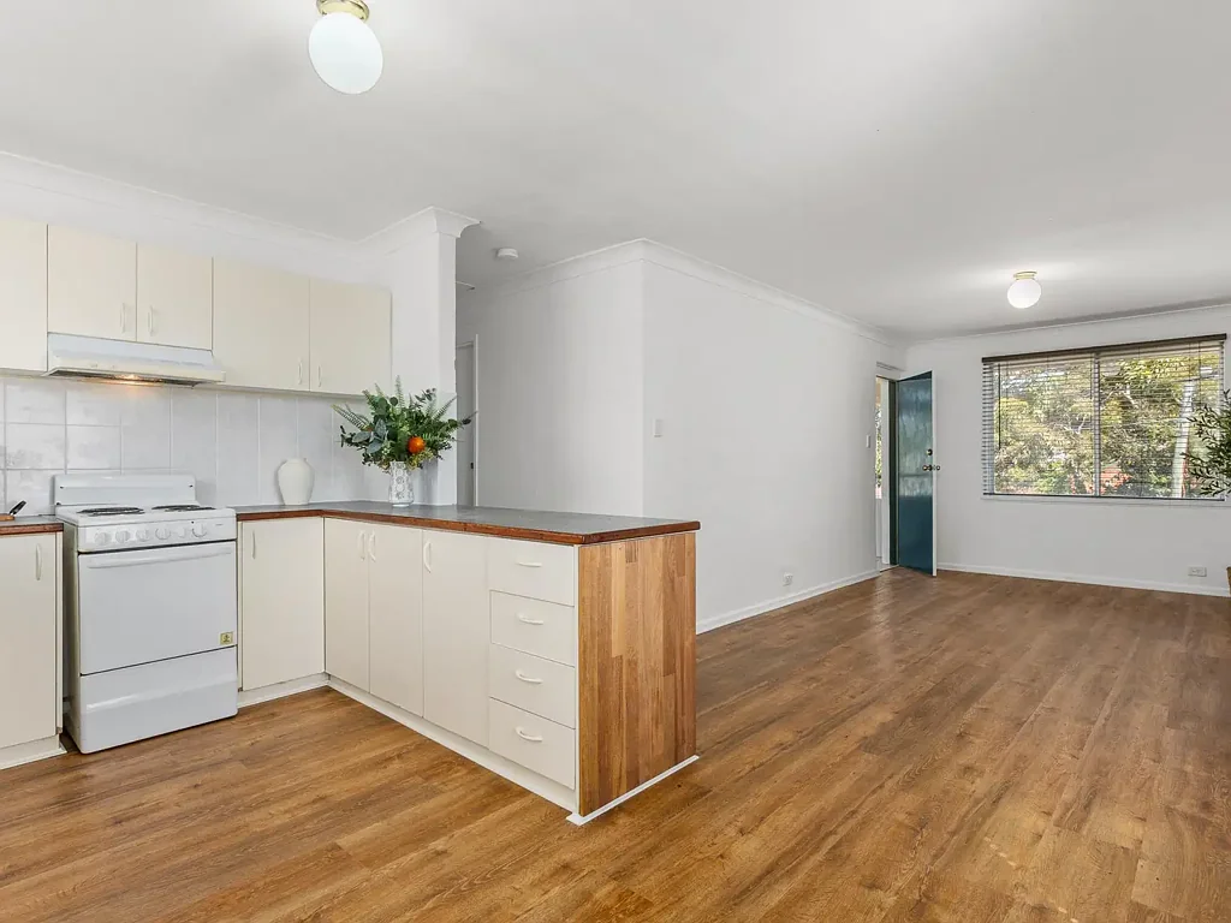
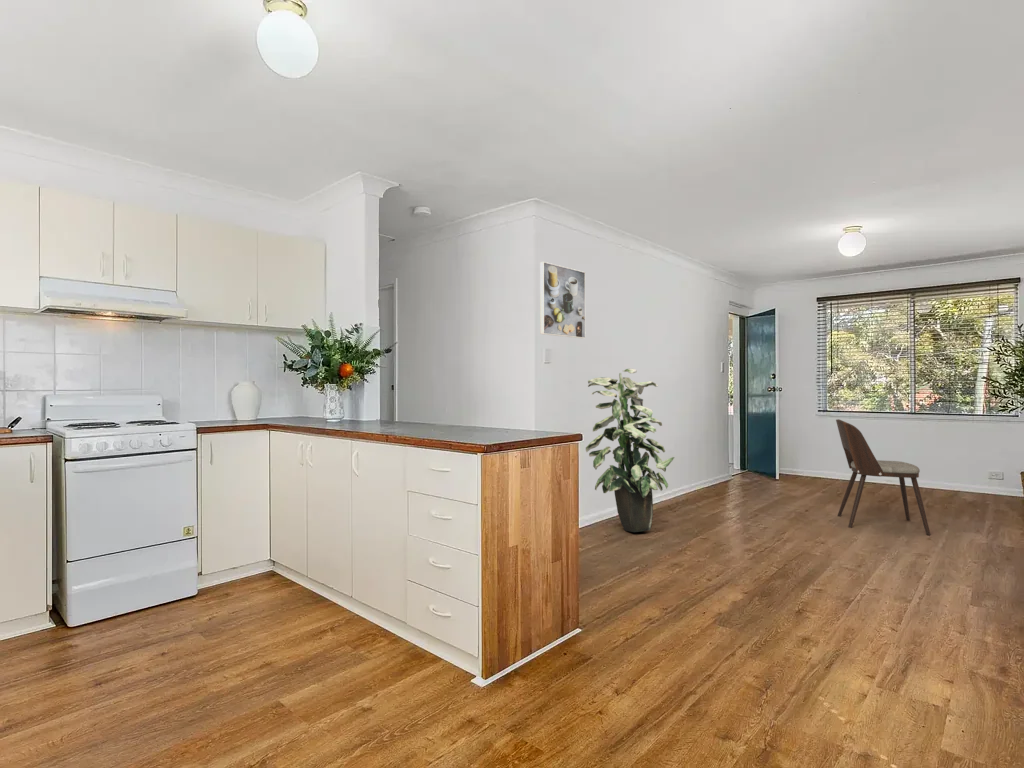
+ dining chair (877, 472)
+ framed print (563, 301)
+ indoor plant (627, 449)
